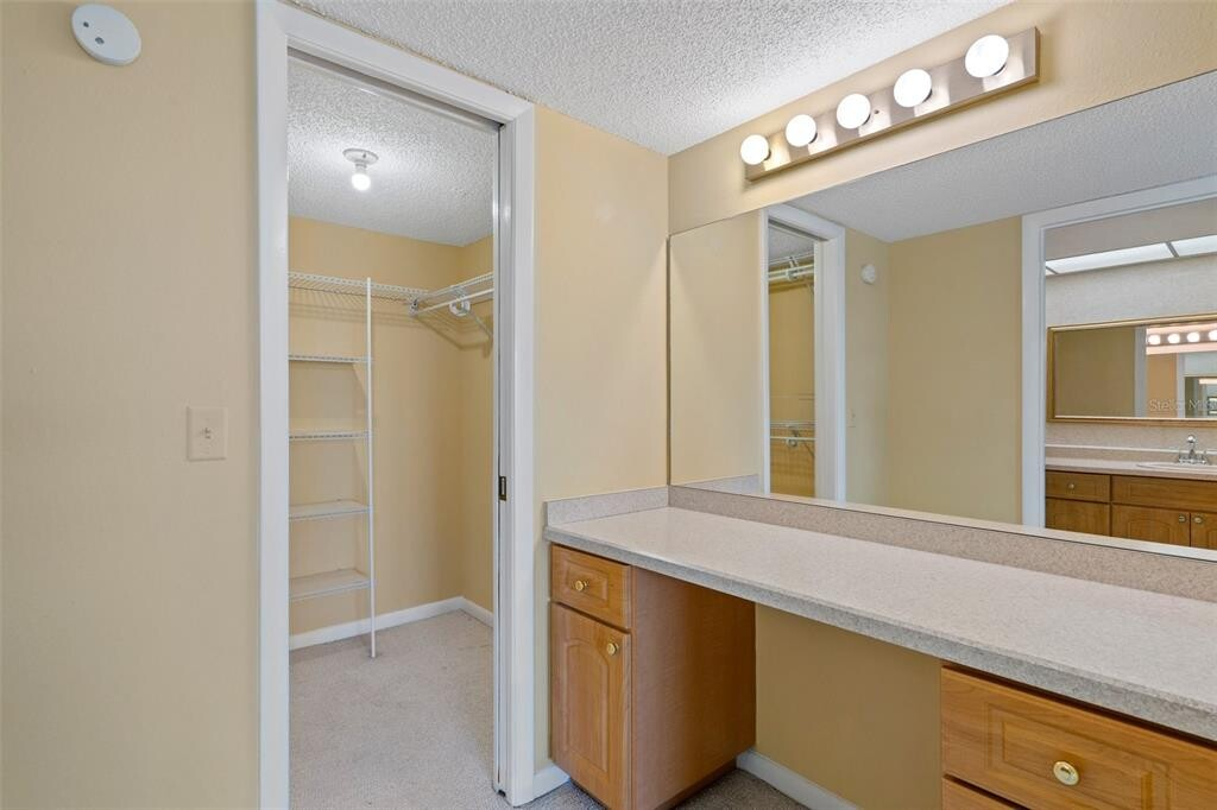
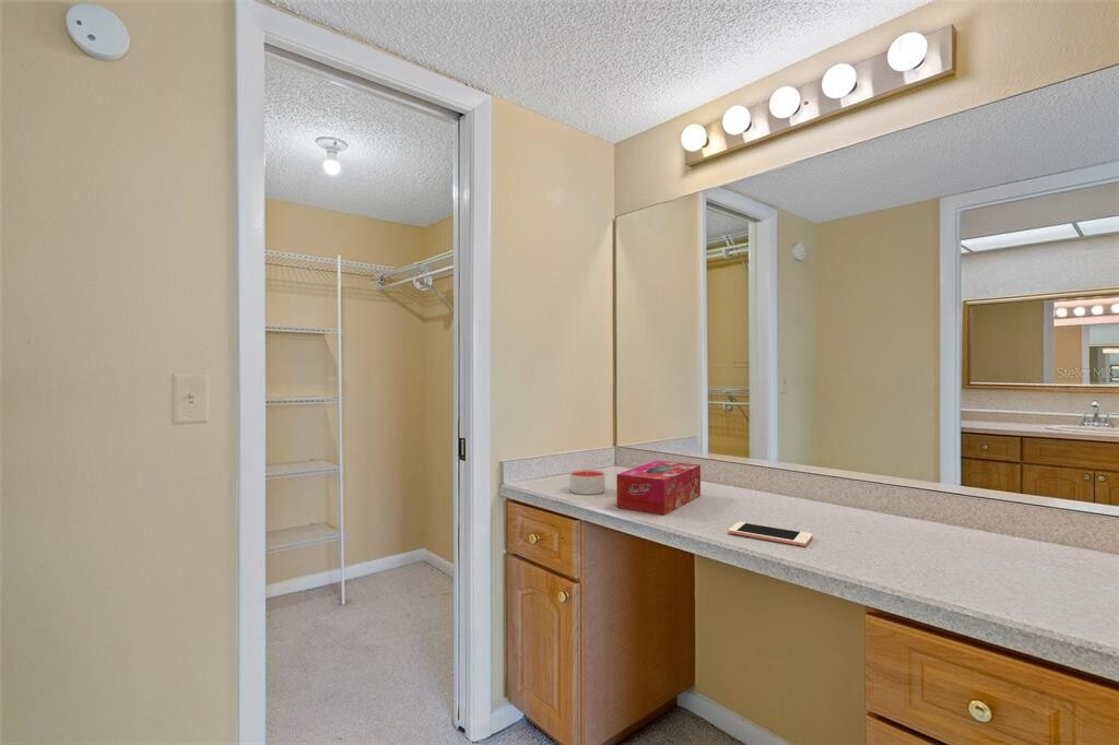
+ tissue box (660, 485)
+ cell phone (769, 533)
+ candle (587, 481)
